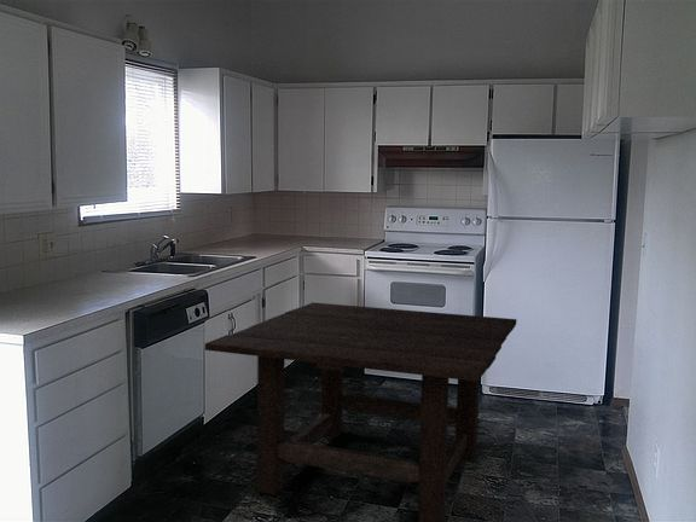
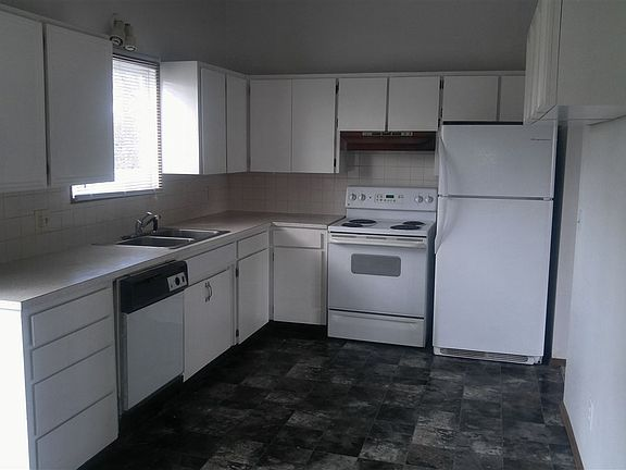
- dining table (375, 401)
